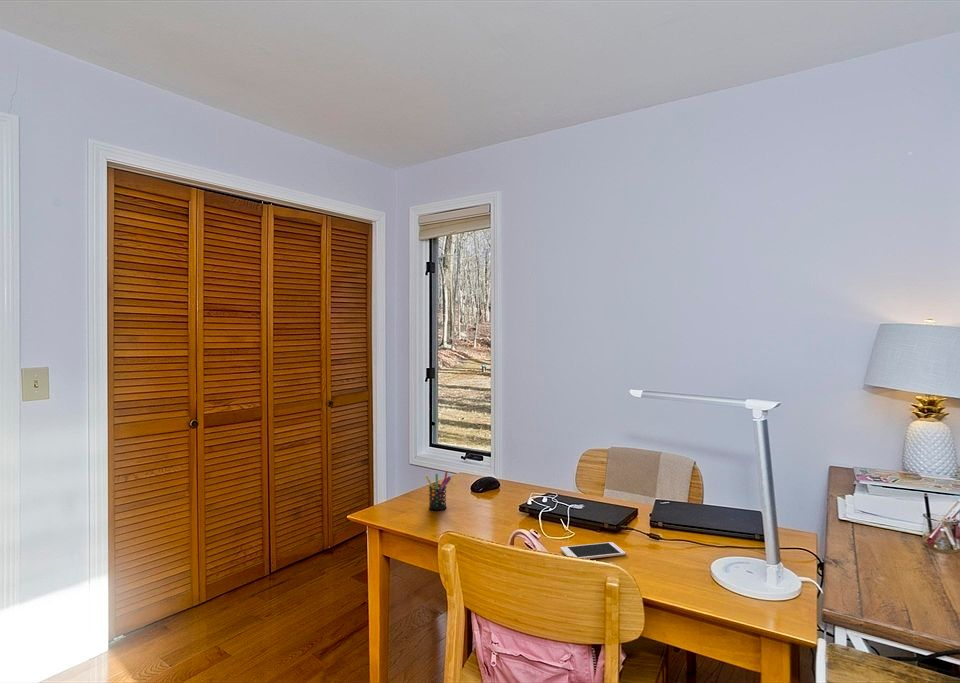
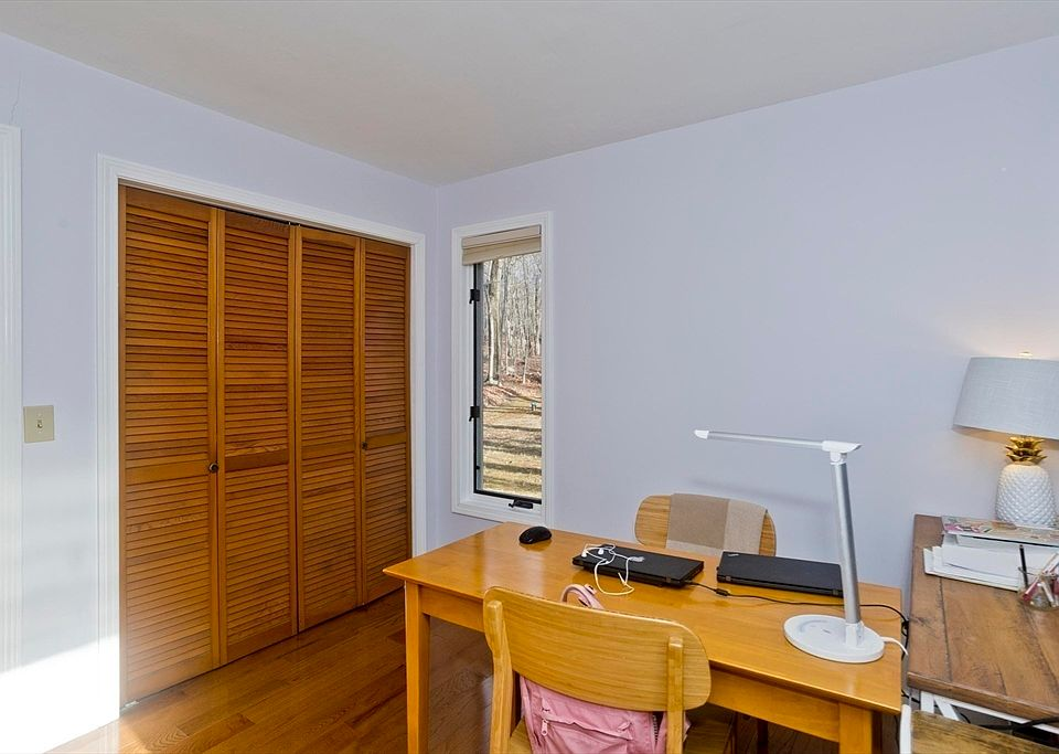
- cell phone (592, 551)
- pen holder (438, 489)
